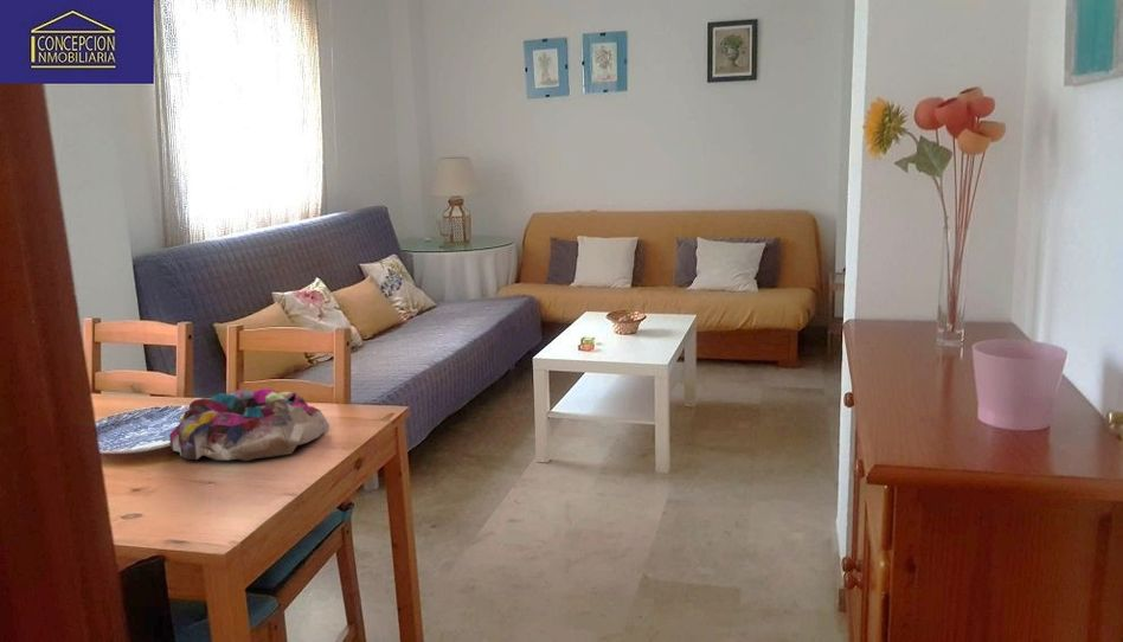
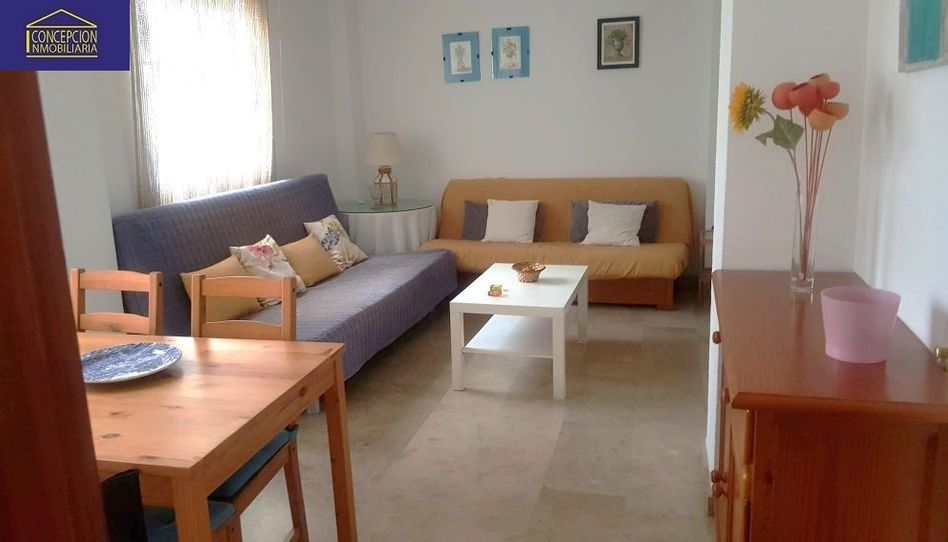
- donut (250, 417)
